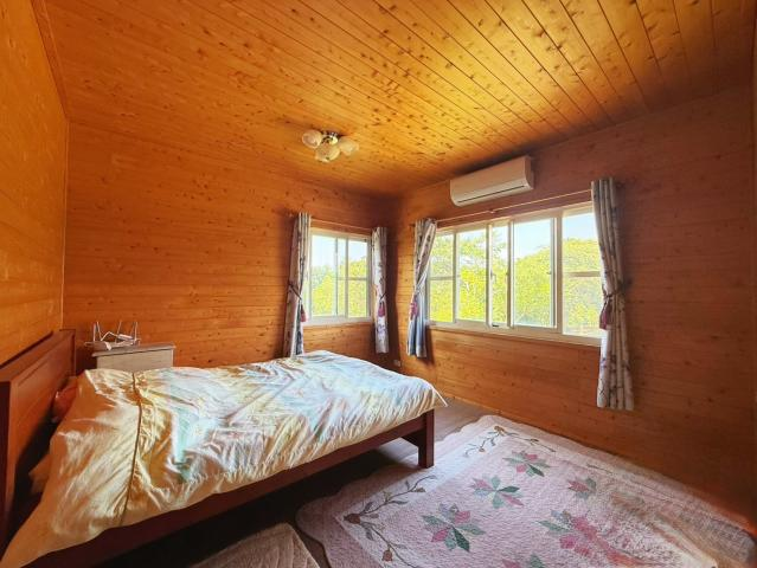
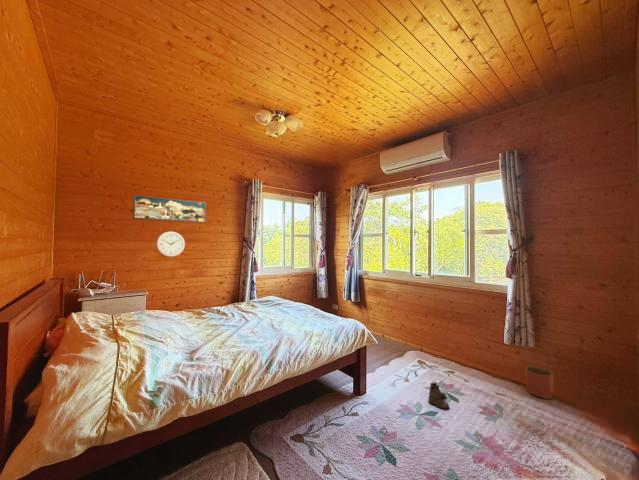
+ wall clock (171, 244)
+ boots (438, 394)
+ planter (538, 382)
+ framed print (172, 210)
